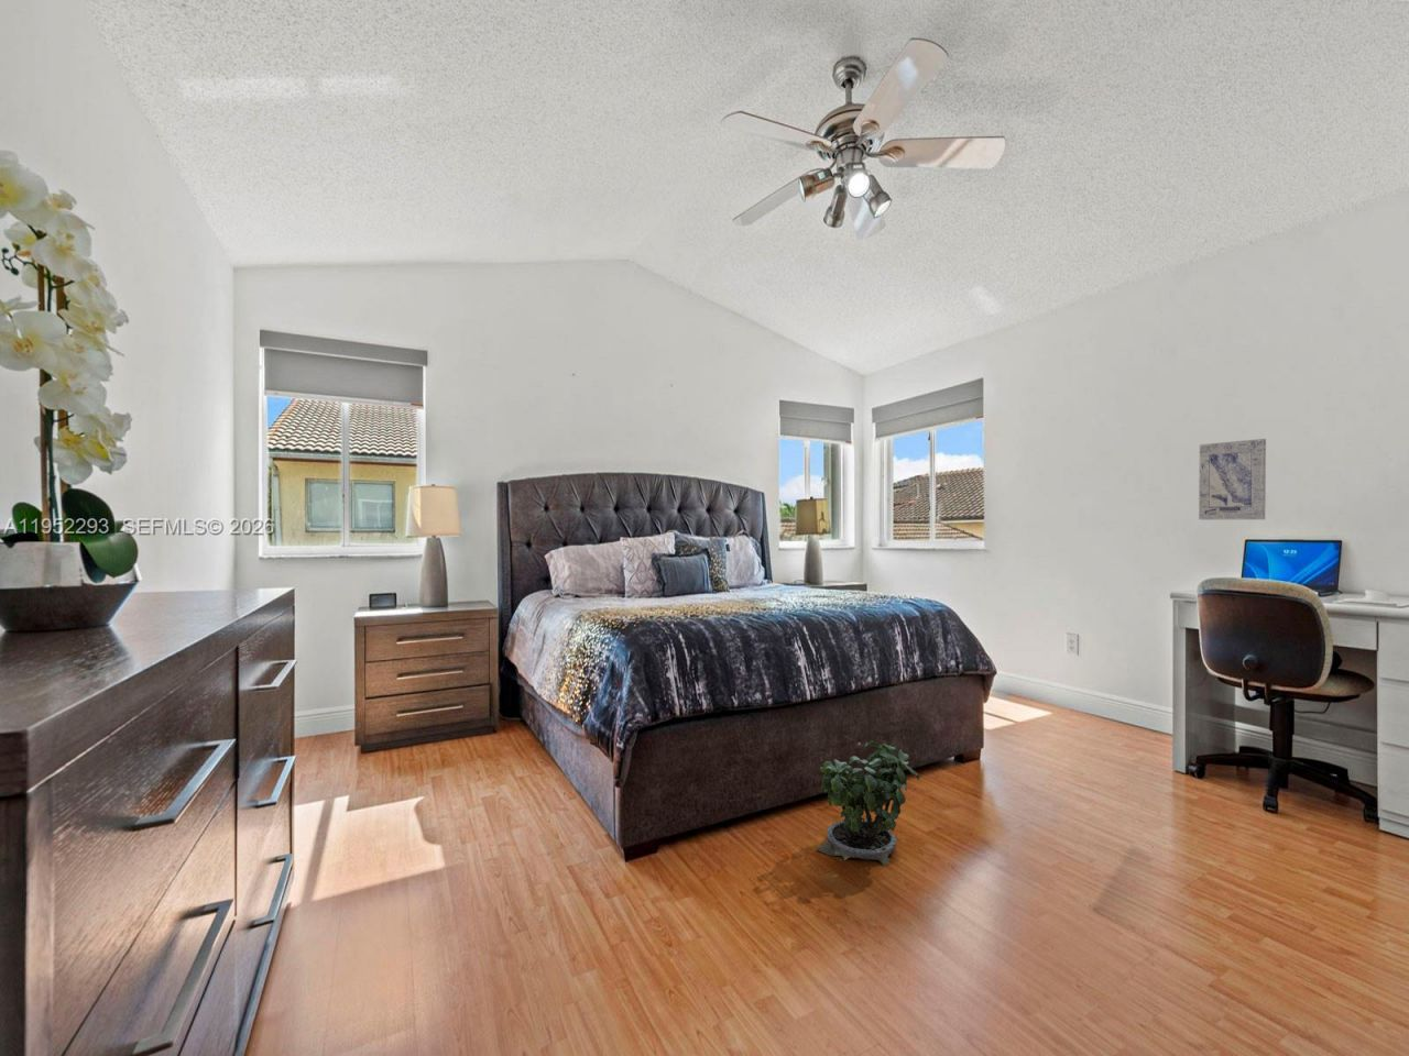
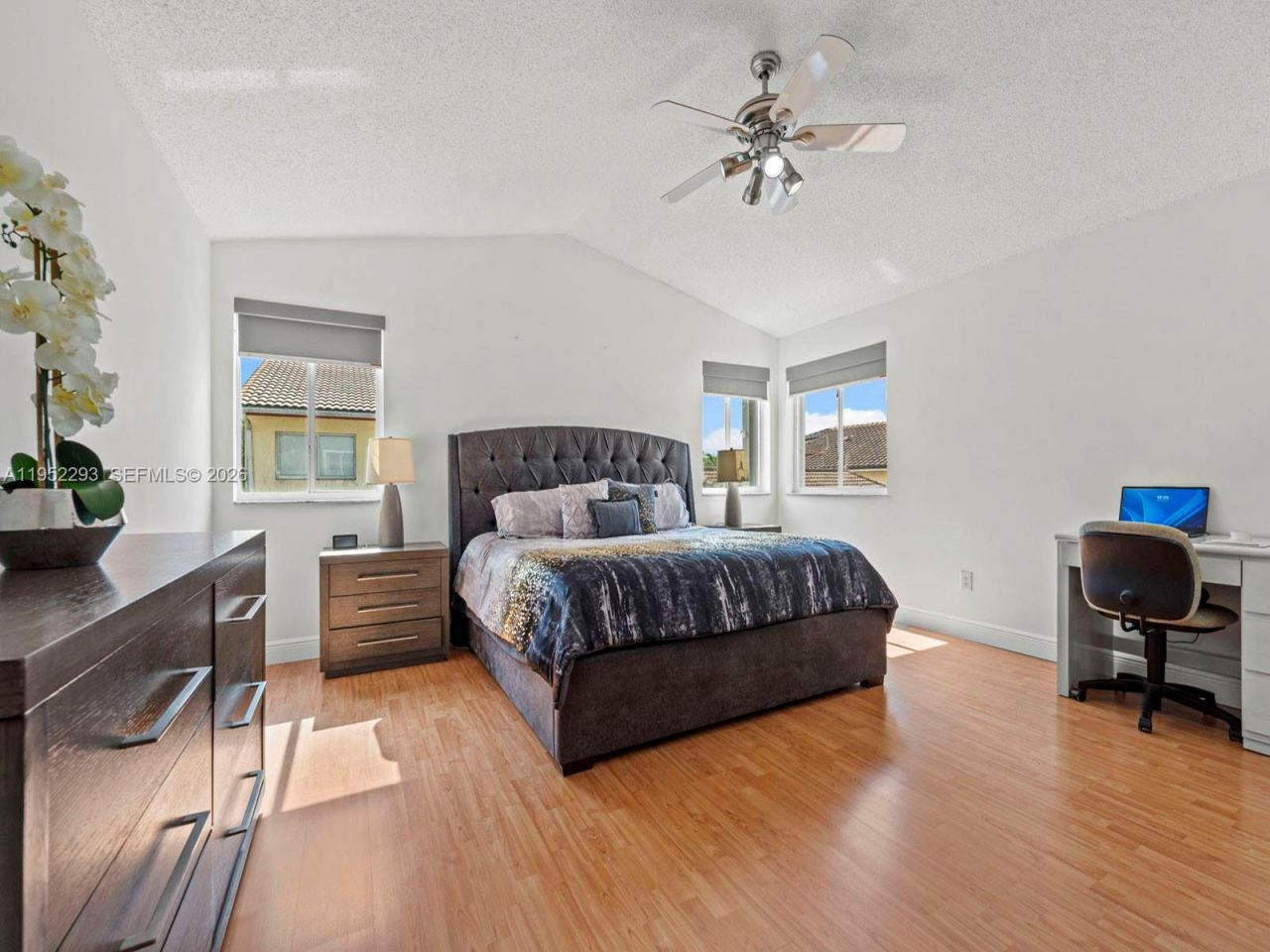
- wall art (1230, 480)
- potted plant (866, 792)
